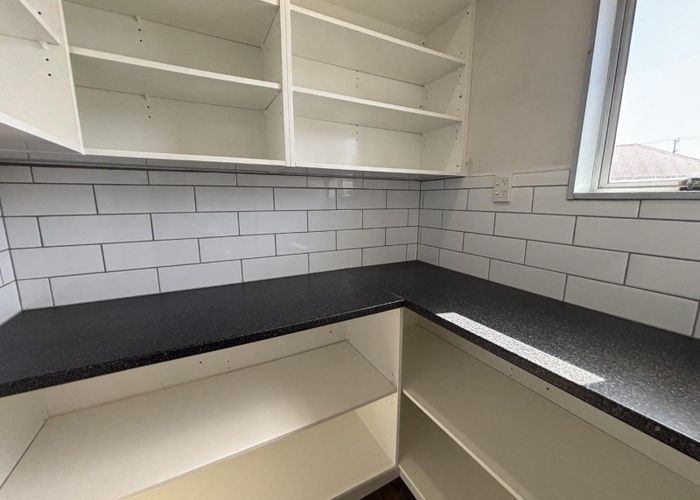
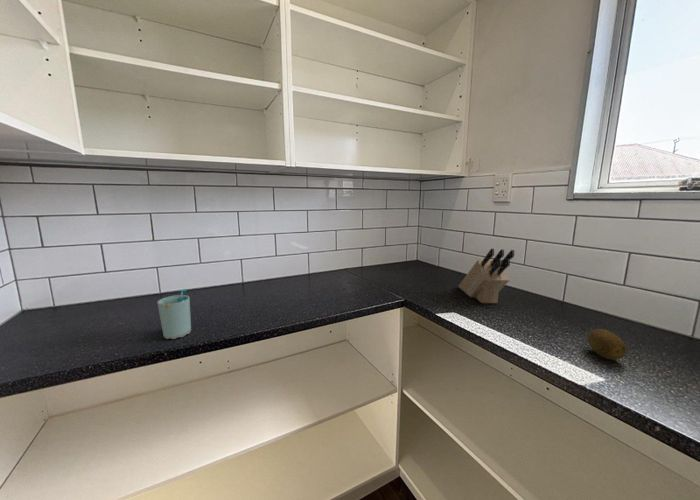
+ knife block (484, 271)
+ cup (175, 313)
+ fruit (605, 344)
